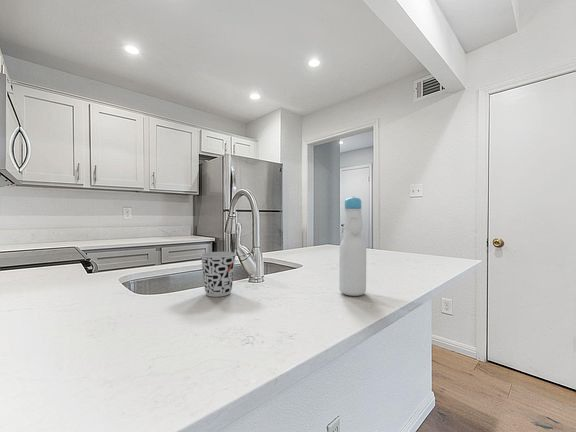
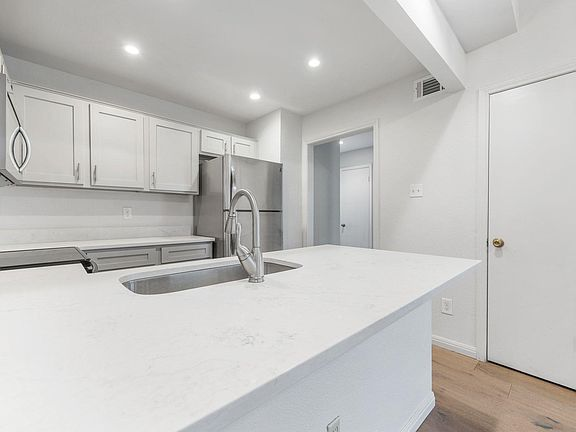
- cup (218, 273)
- bottle (352, 244)
